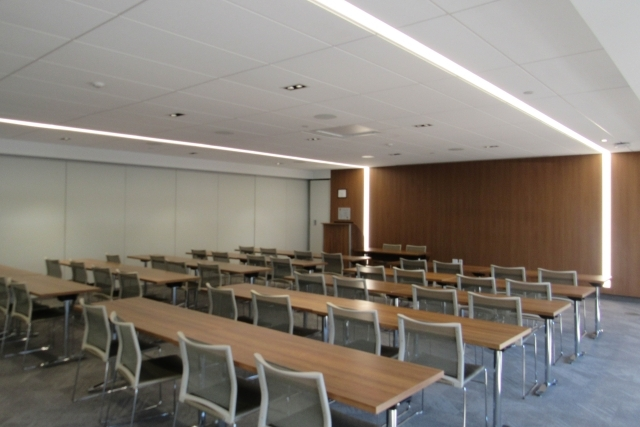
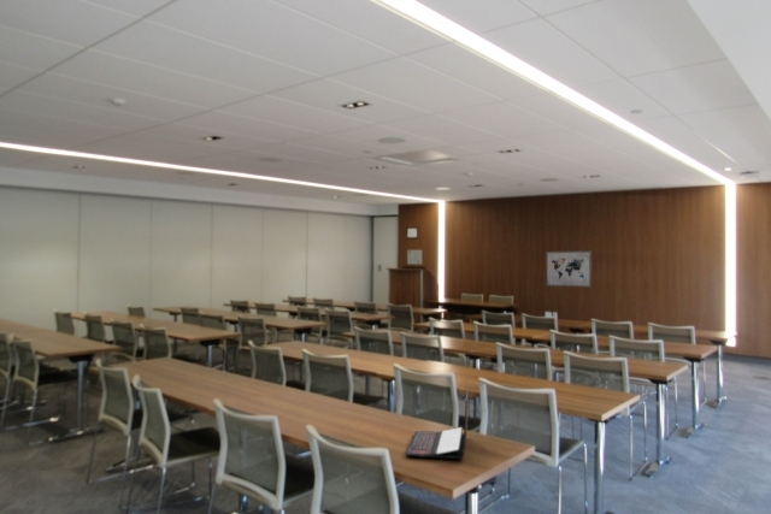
+ wall art (567, 268)
+ laptop (440, 431)
